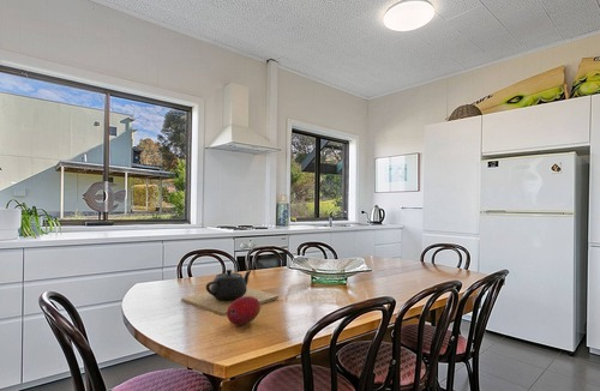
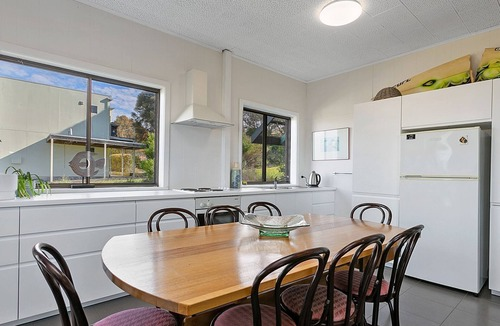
- fruit (244, 309)
- teapot (230, 284)
